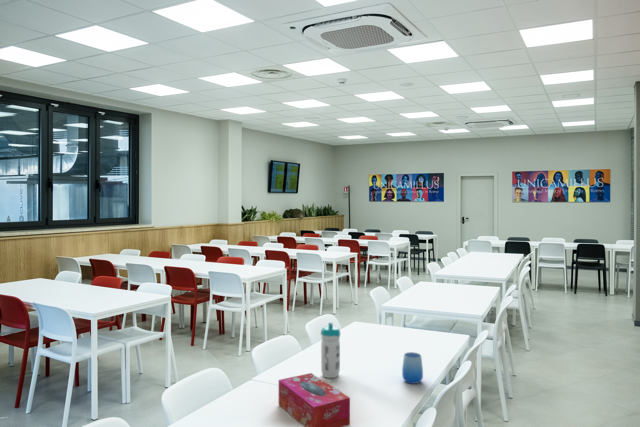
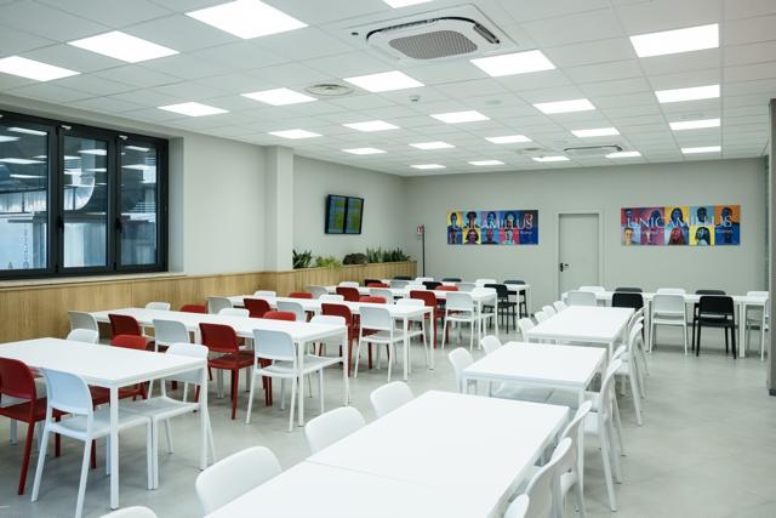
- tissue box (312, 401)
- cup (412, 367)
- water bottle (330, 349)
